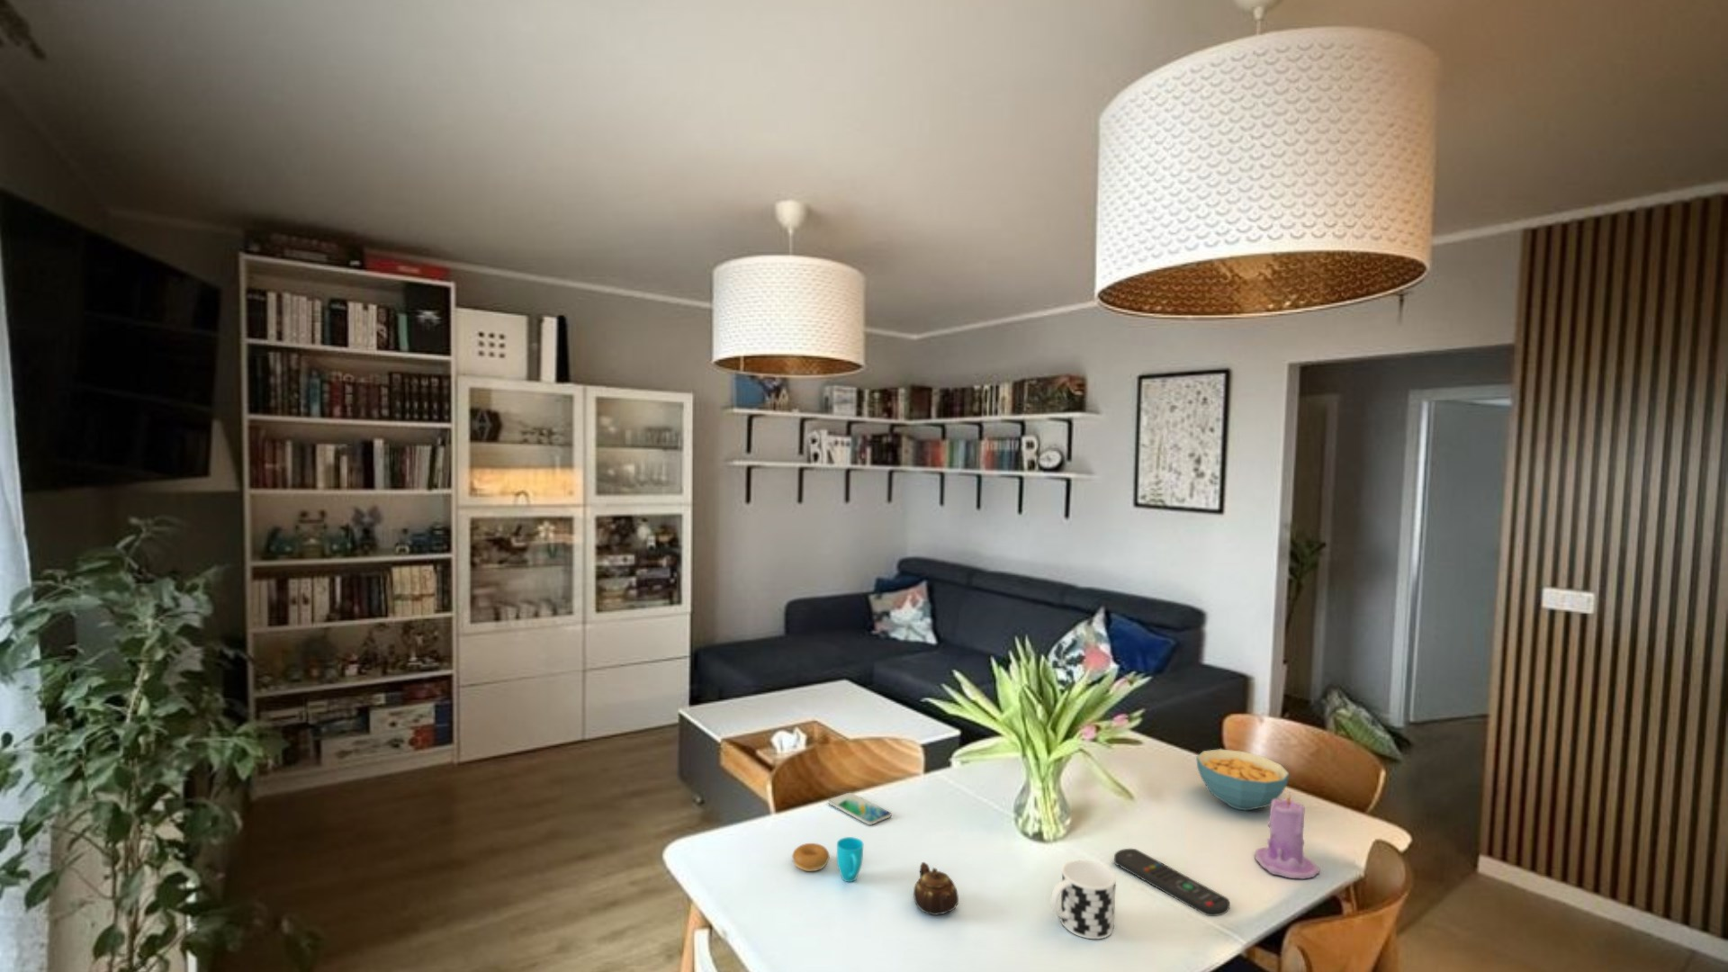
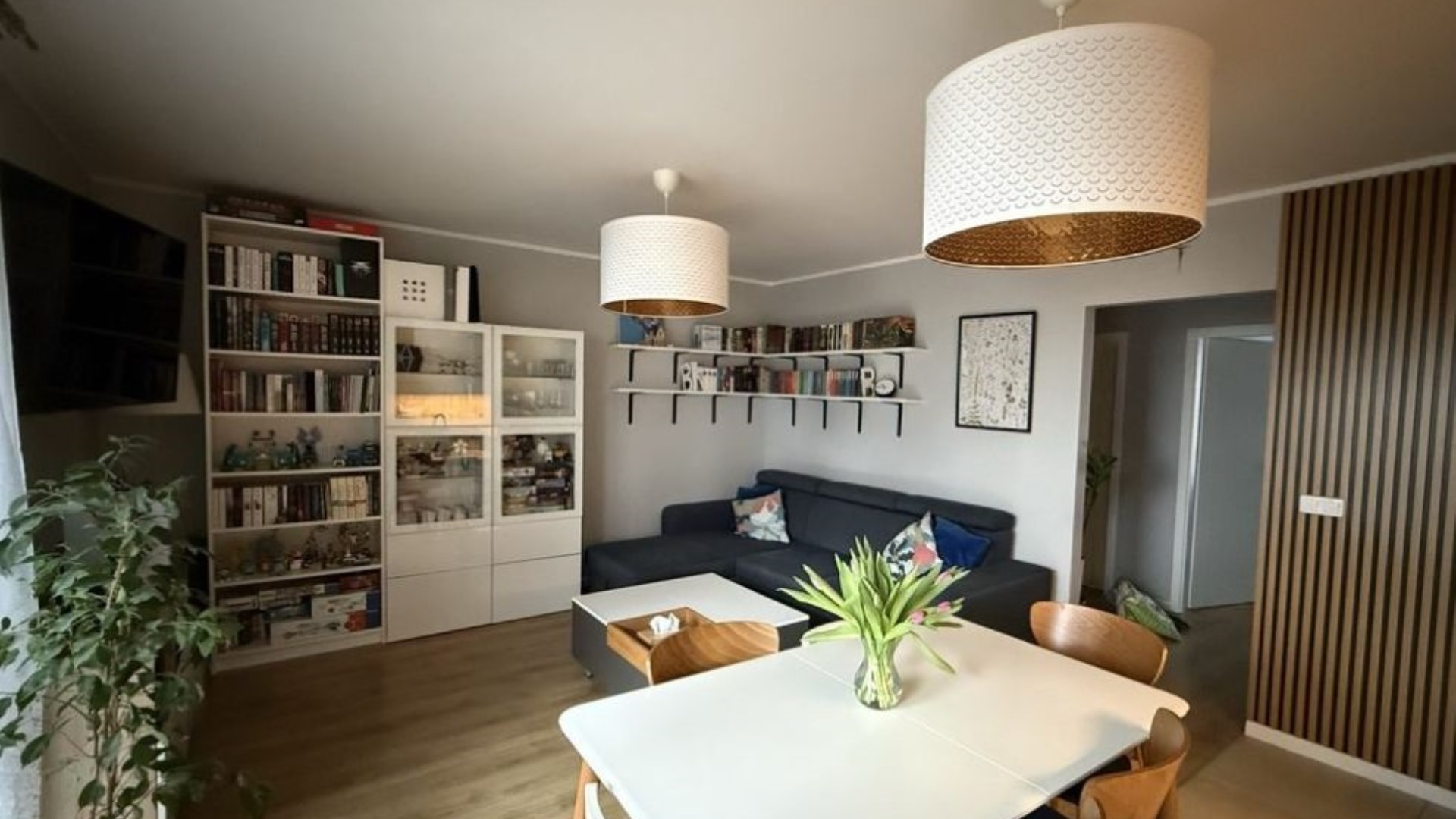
- smartphone (858, 807)
- cereal bowl (1240, 784)
- cup (1080, 900)
- teapot (935, 885)
- remote control (1168, 879)
- cup (828, 856)
- candle (1288, 828)
